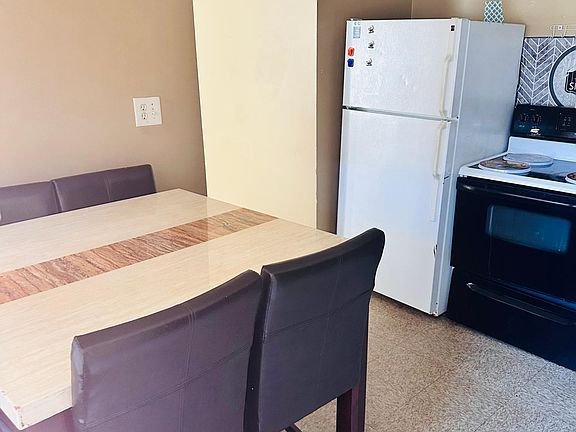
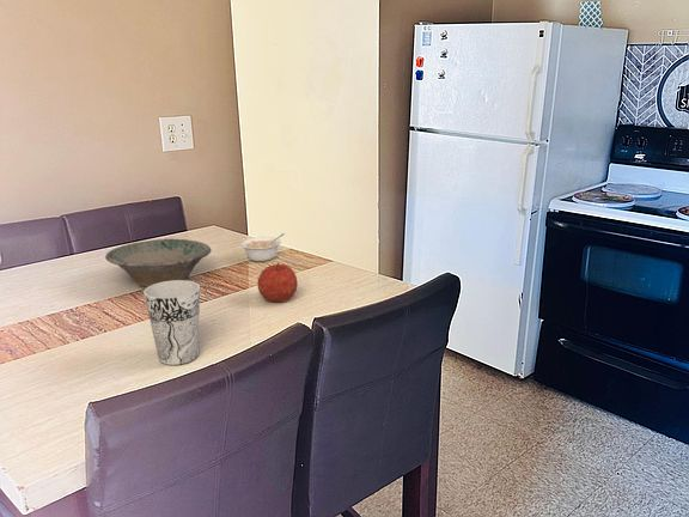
+ legume (262, 248)
+ fruit (278, 280)
+ bowl (160, 264)
+ cup (175, 322)
